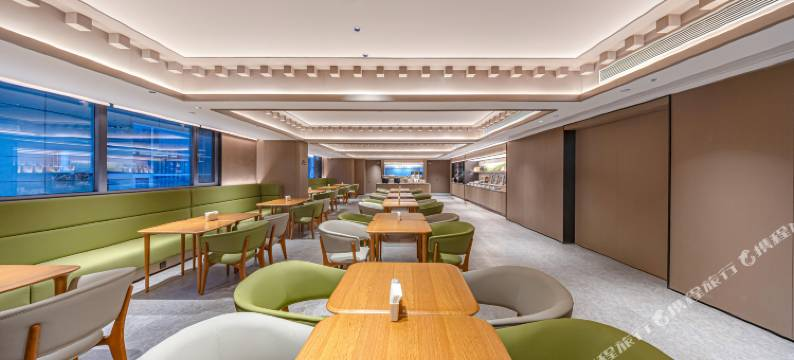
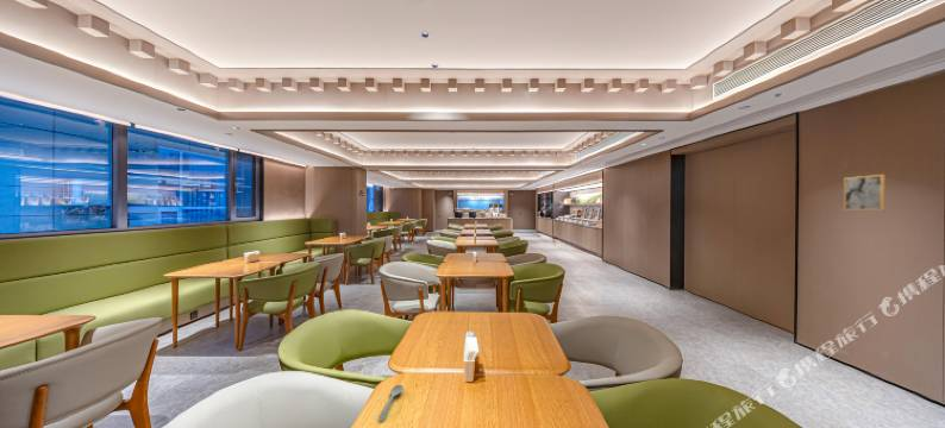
+ wall art (863, 193)
+ spoon (390, 401)
